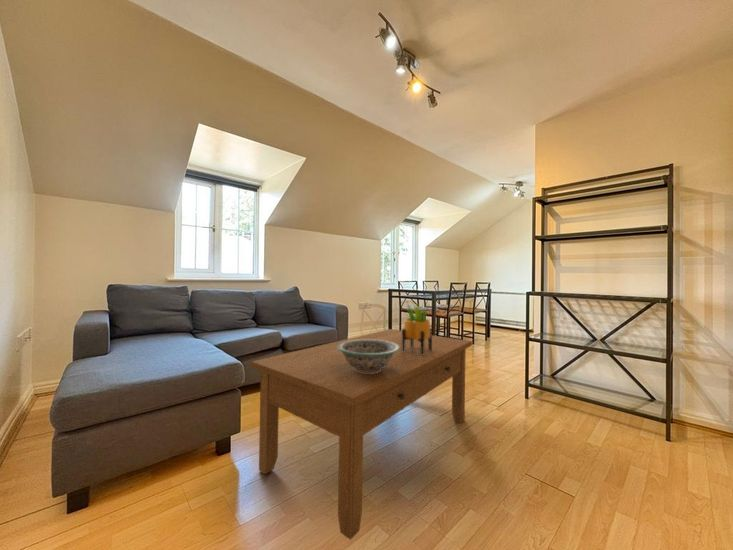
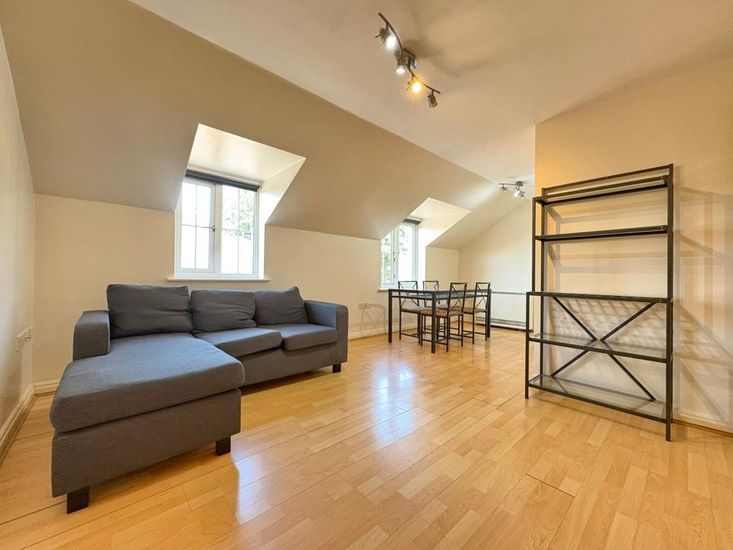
- decorative bowl (368, 357)
- potted plant (417, 324)
- coffee table (378, 395)
